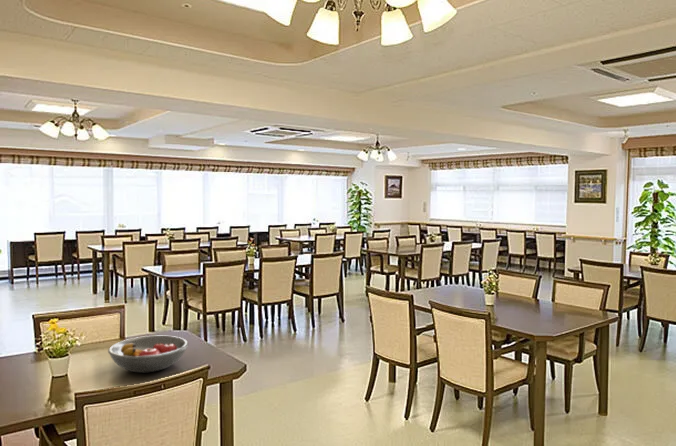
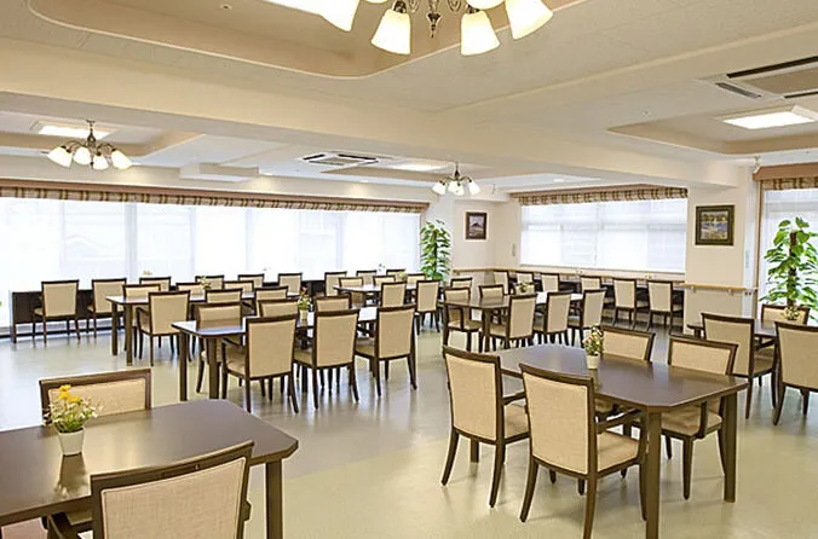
- fruit bowl (149, 353)
